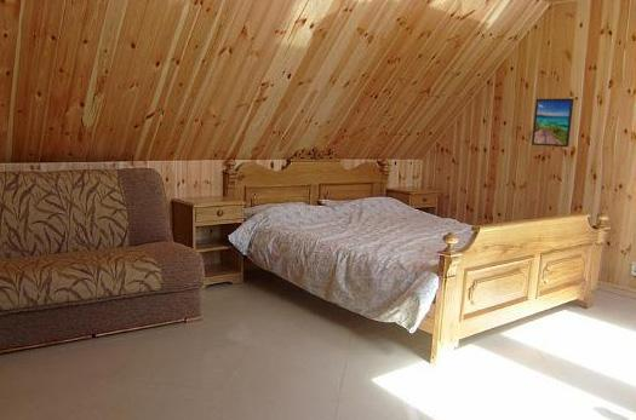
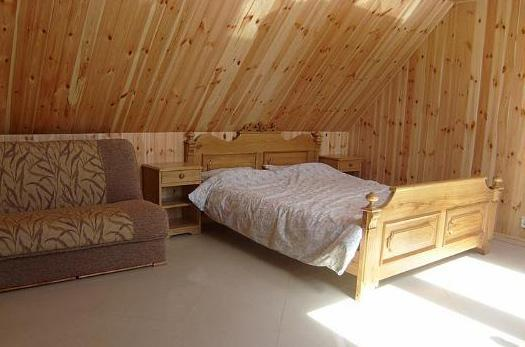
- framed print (551, 122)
